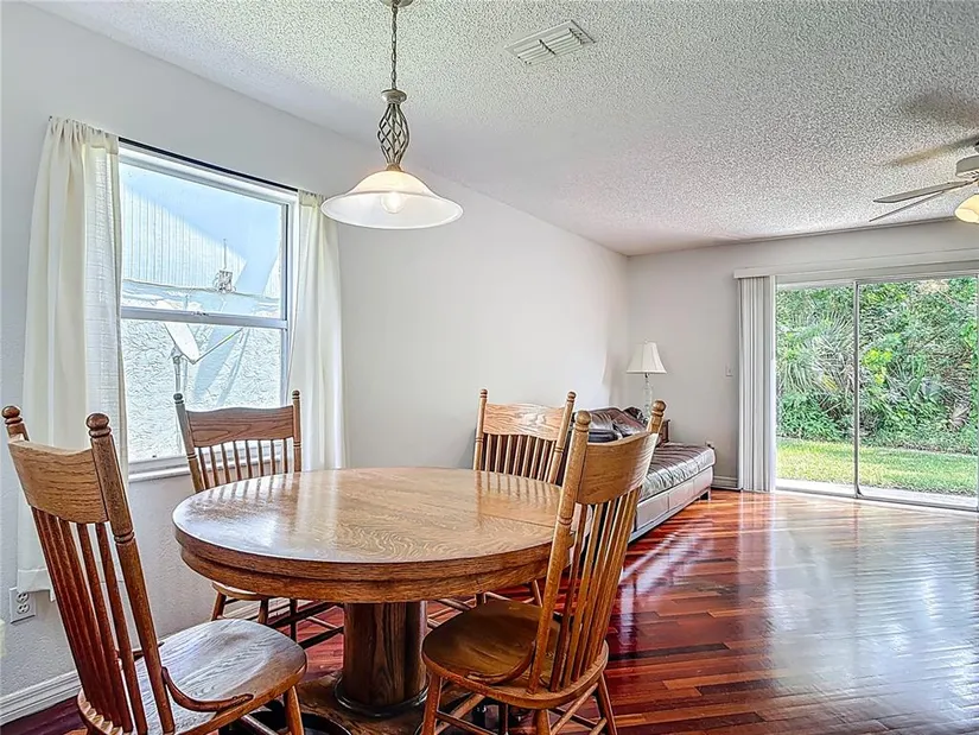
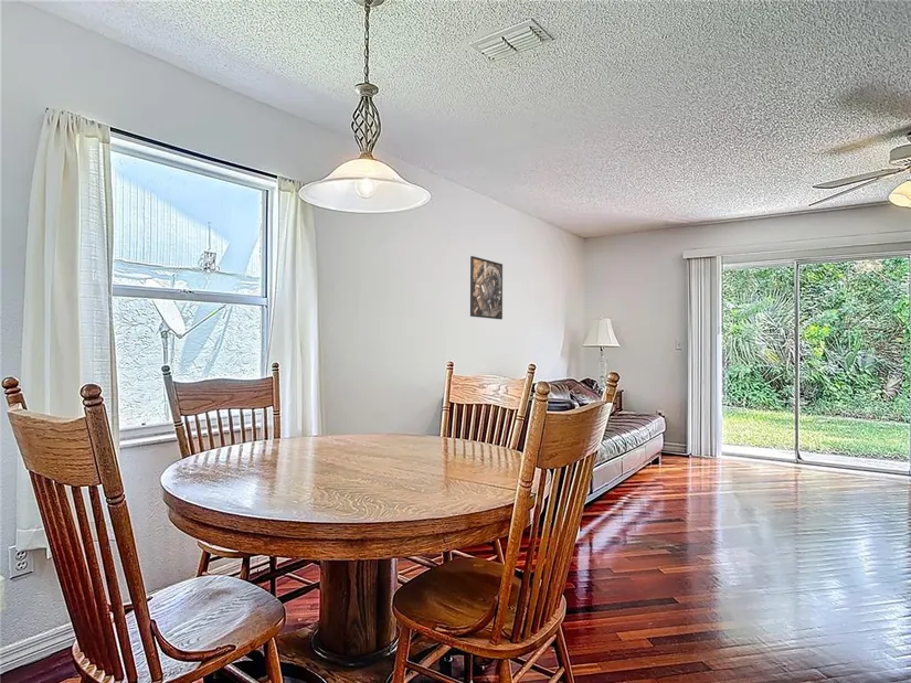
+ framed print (487, 289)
